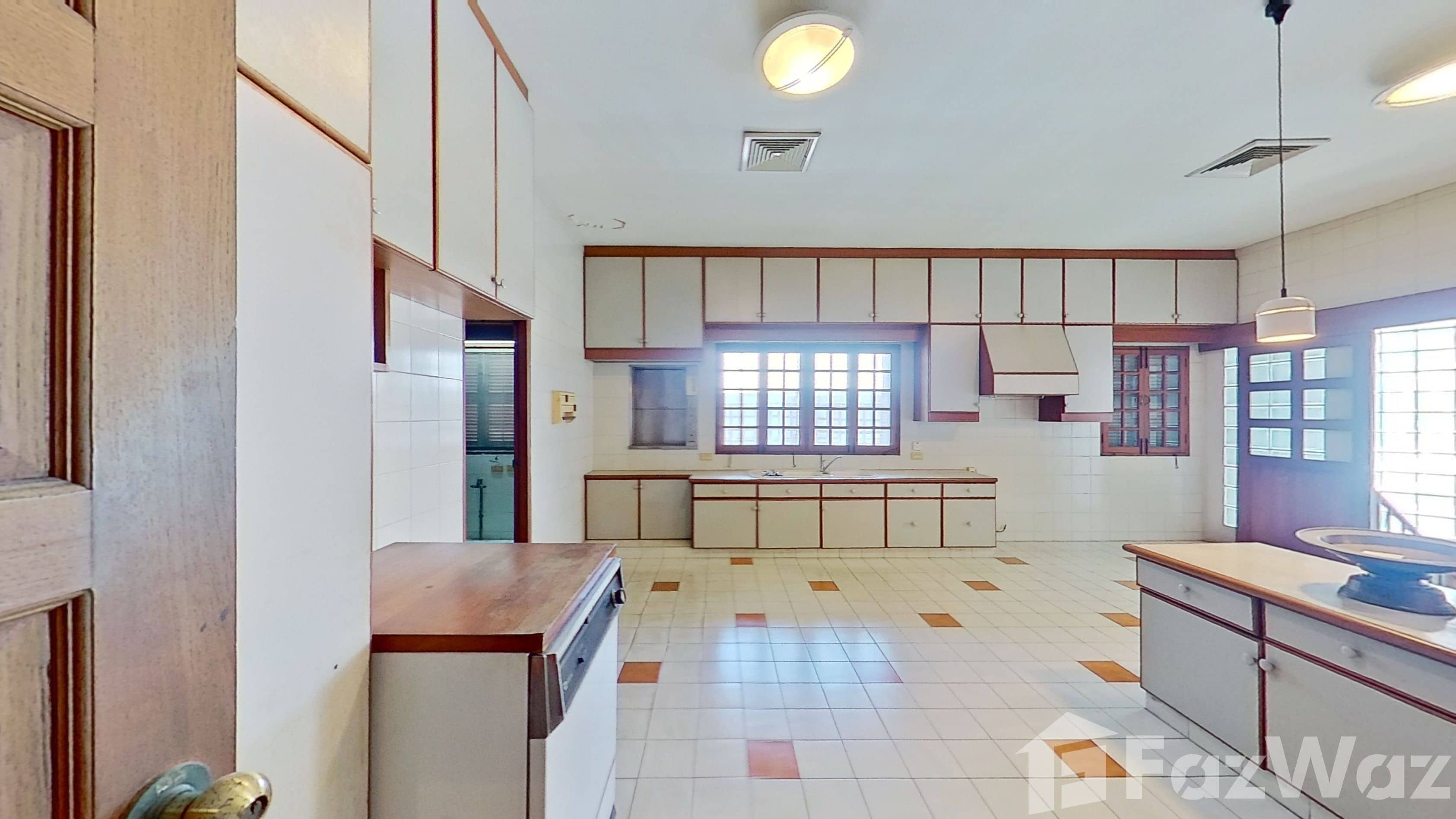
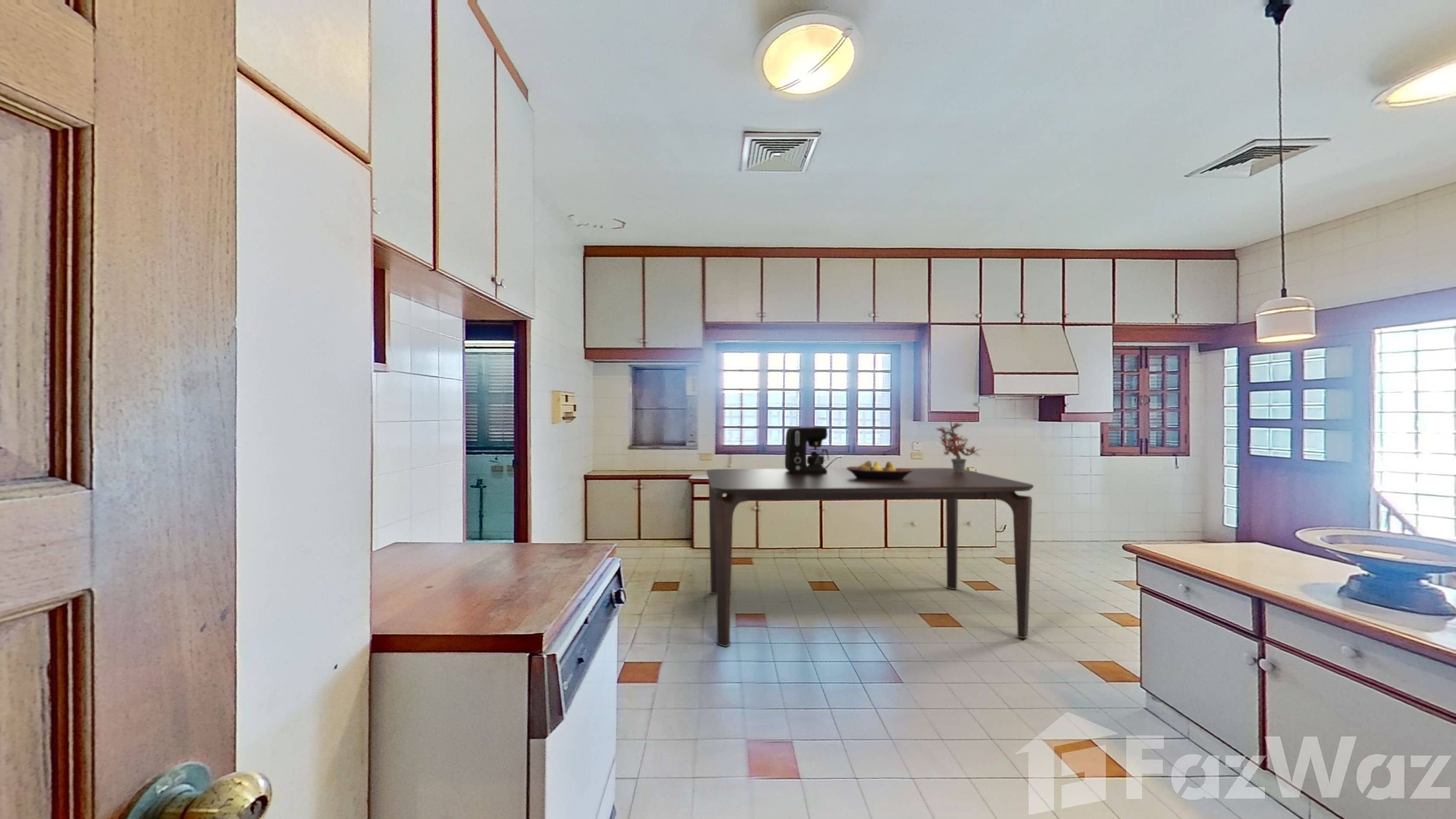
+ potted plant (955, 441)
+ dining table (853, 499)
+ fruit bowl (879, 469)
+ coffee maker (809, 449)
